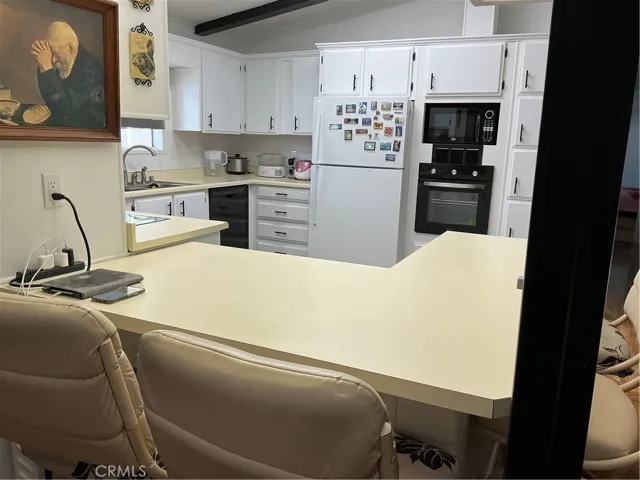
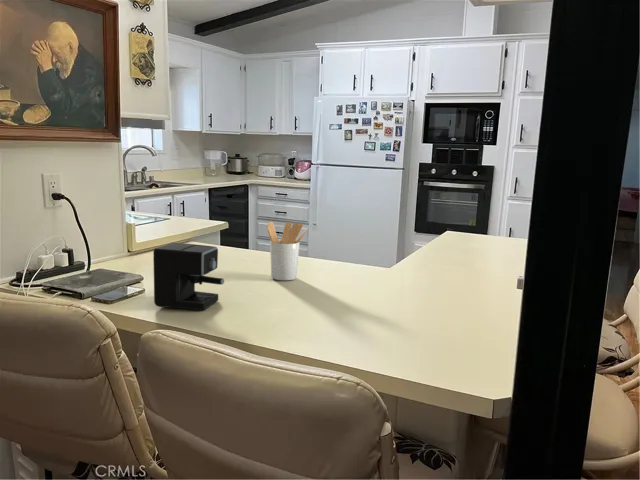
+ utensil holder (287, 249)
+ coffee maker (197, 268)
